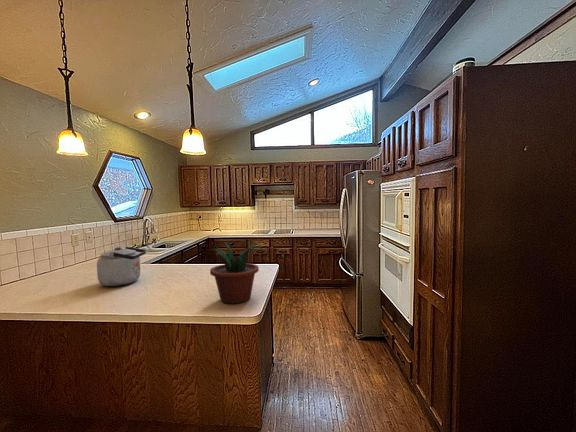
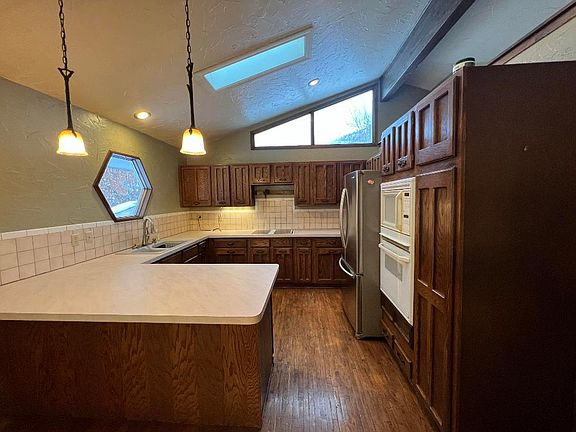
- potted plant (237, 270)
- kettle (122, 263)
